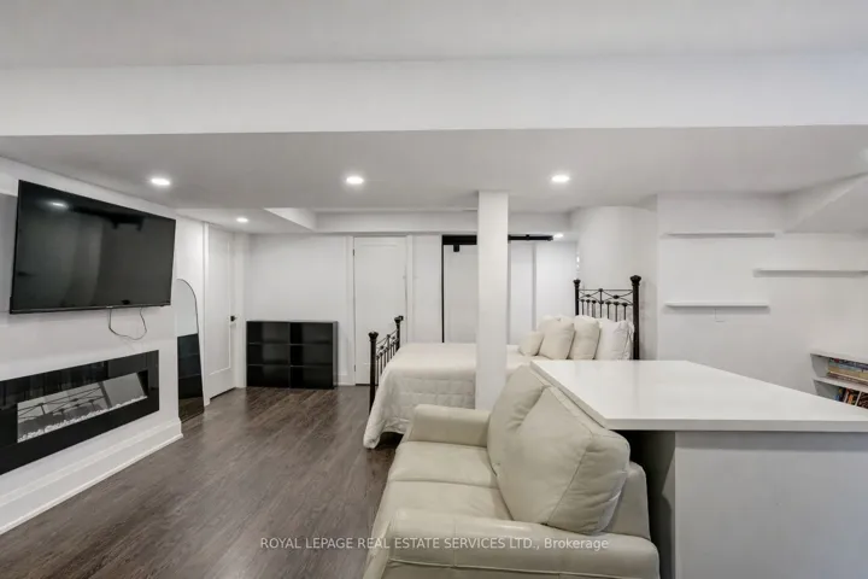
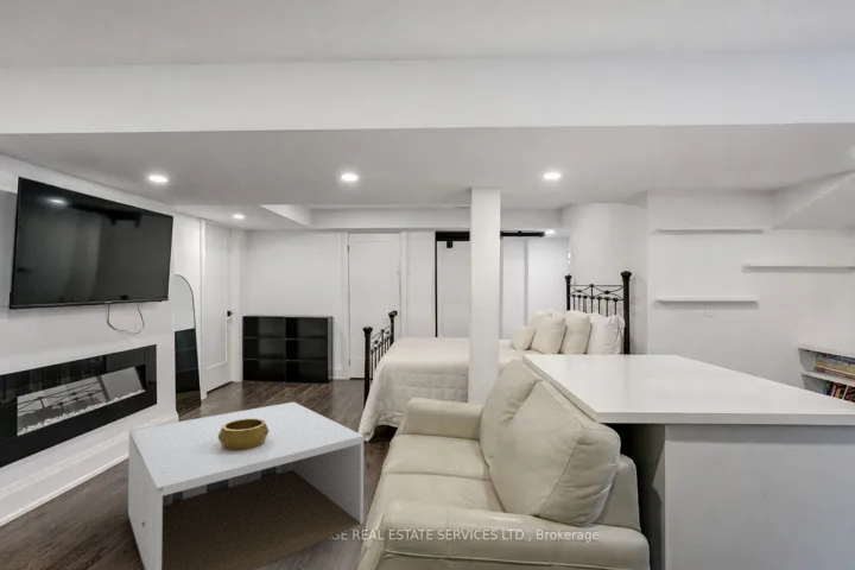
+ coffee table (242, 476)
+ decorative bowl (243, 433)
